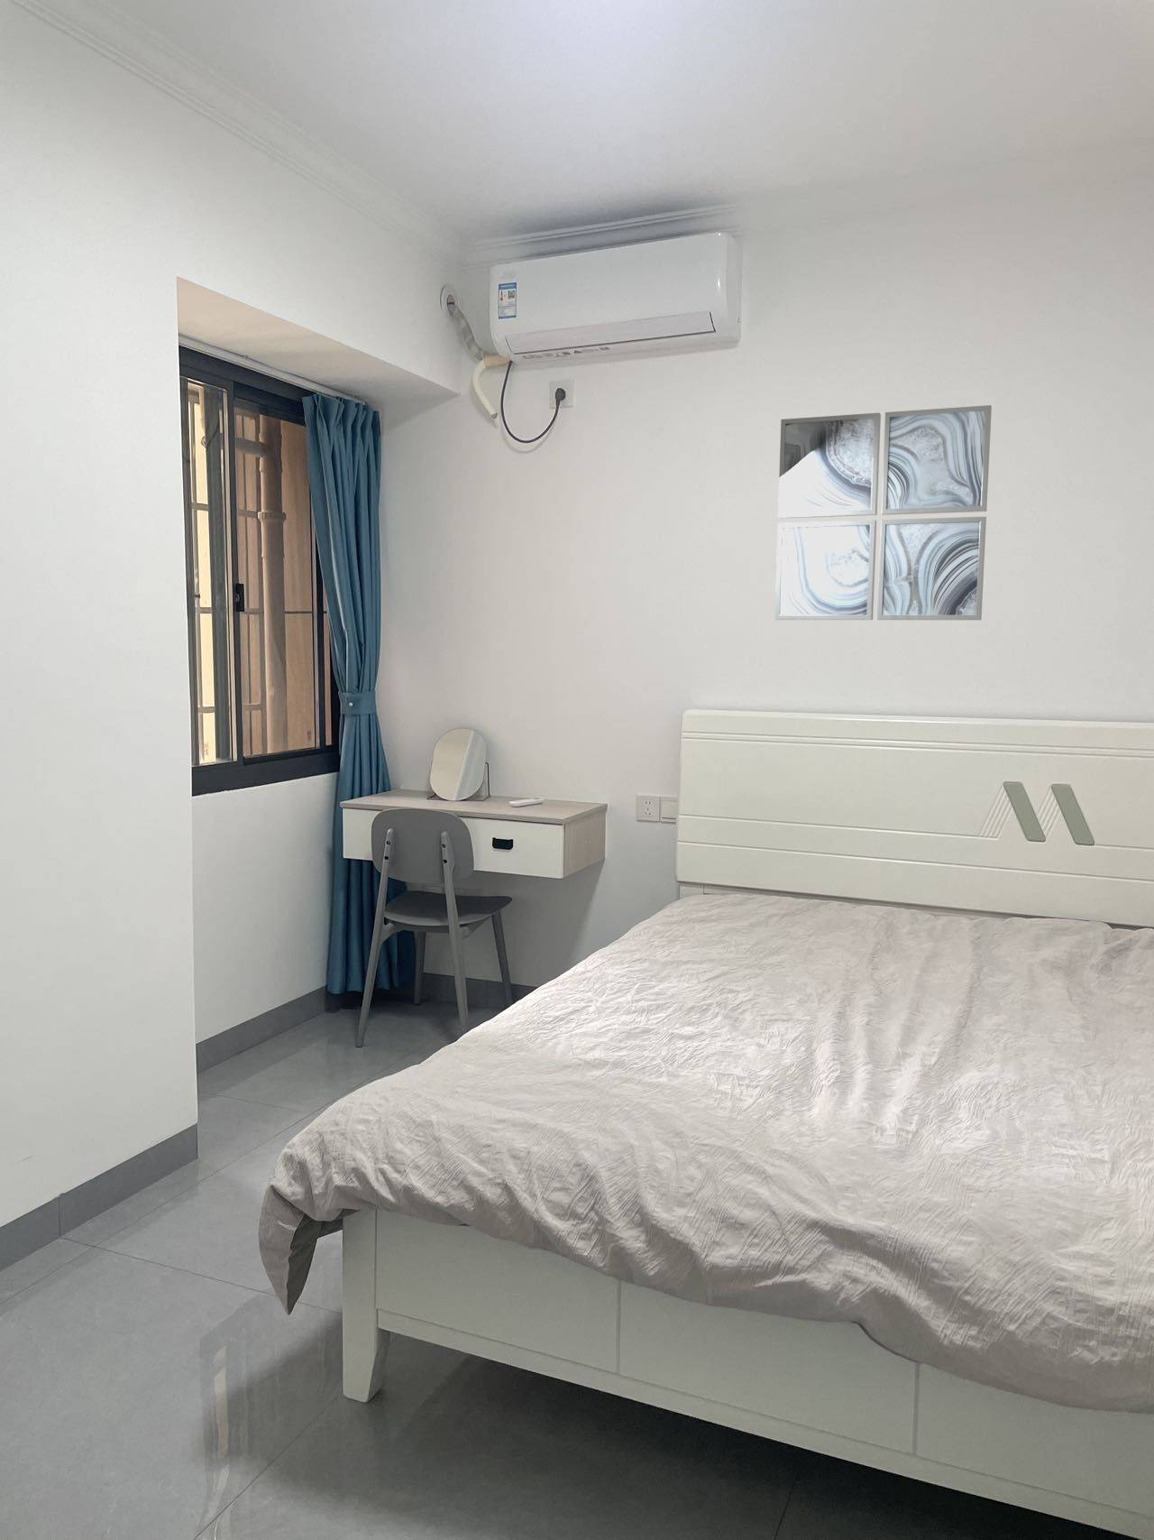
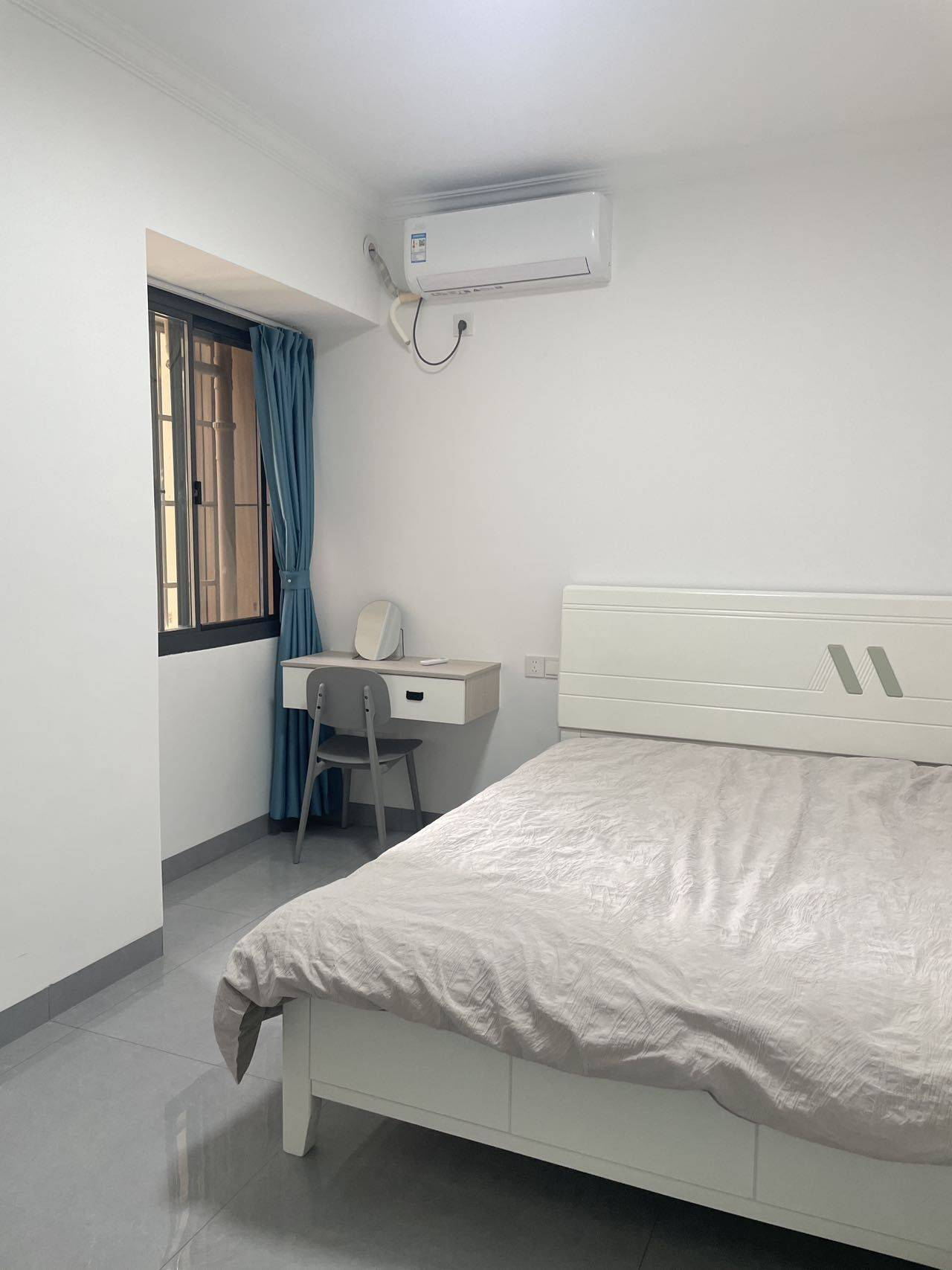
- wall art (881, 520)
